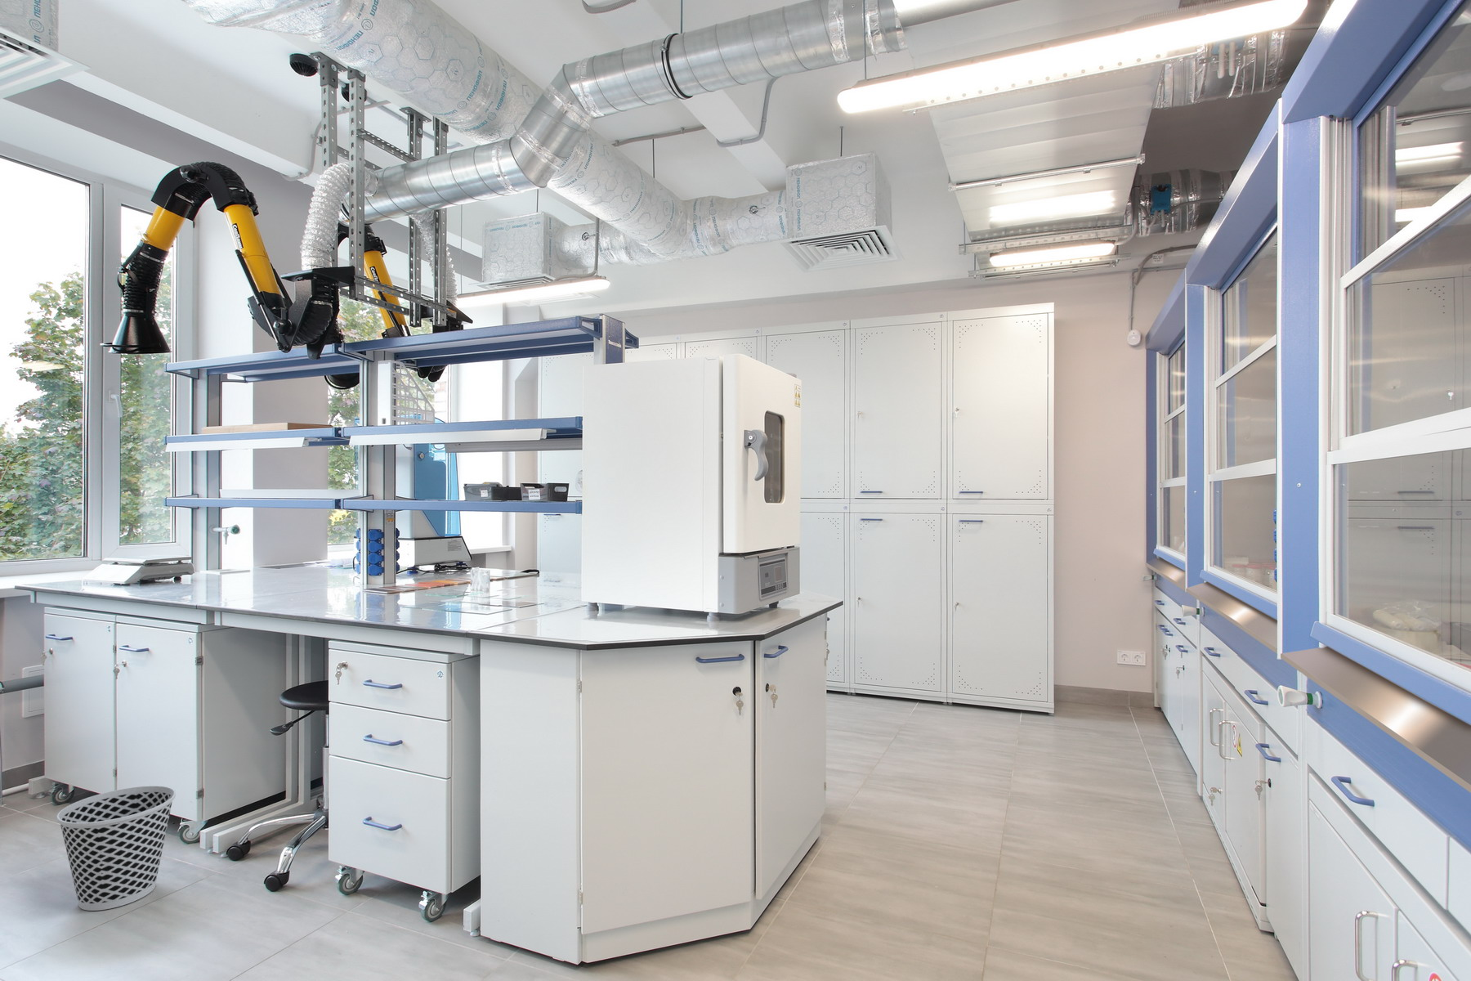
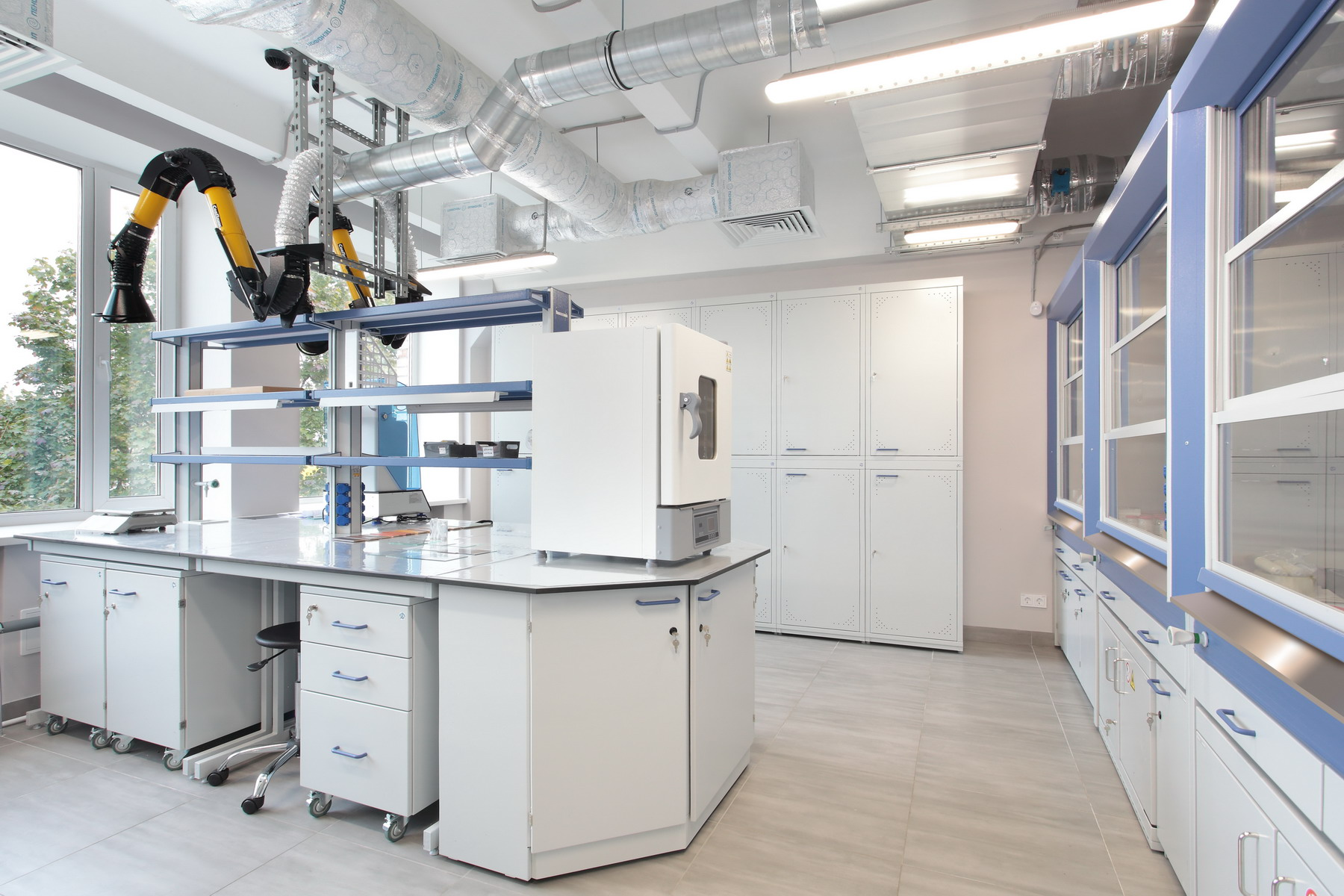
- wastebasket (118, 849)
